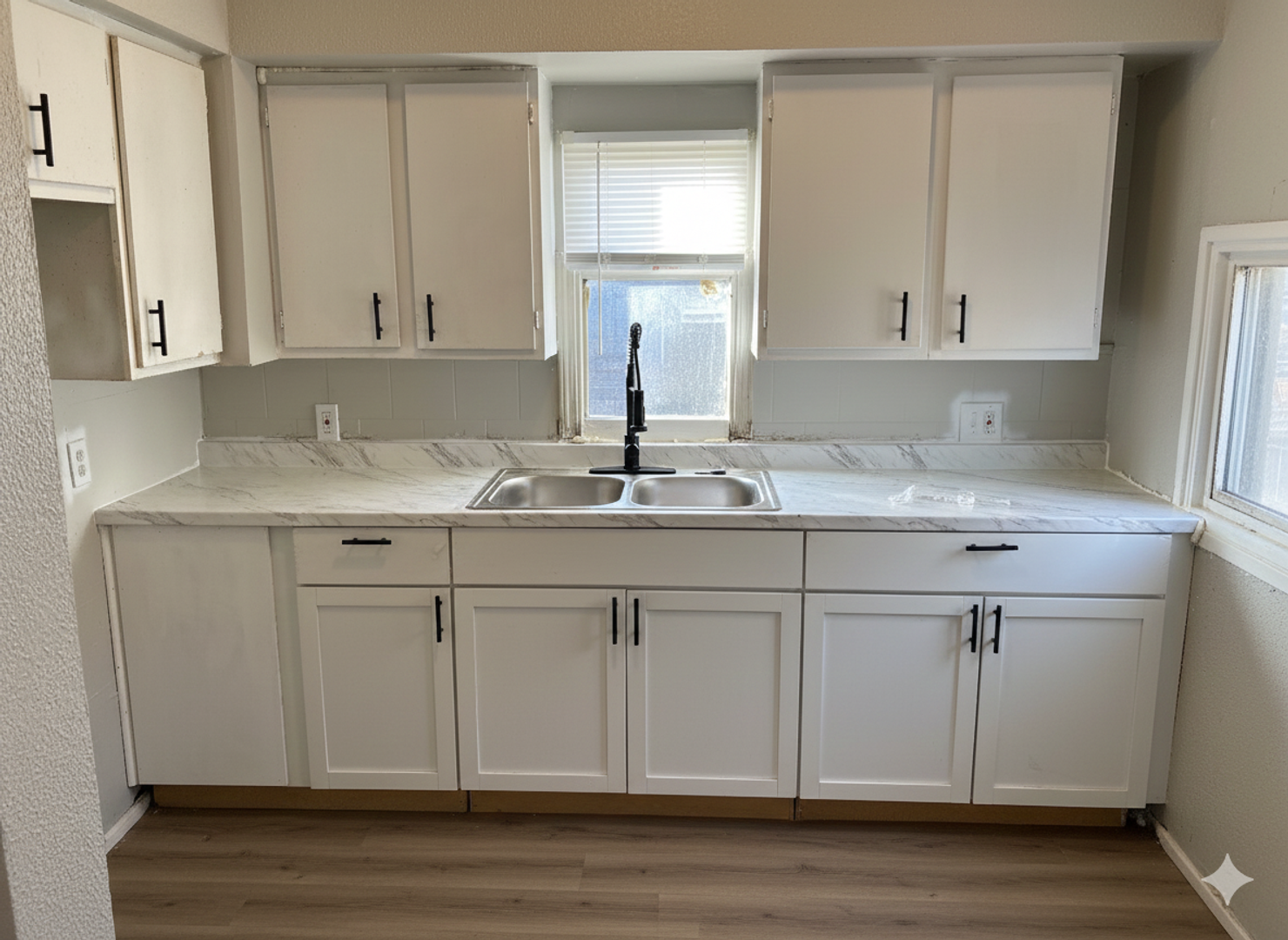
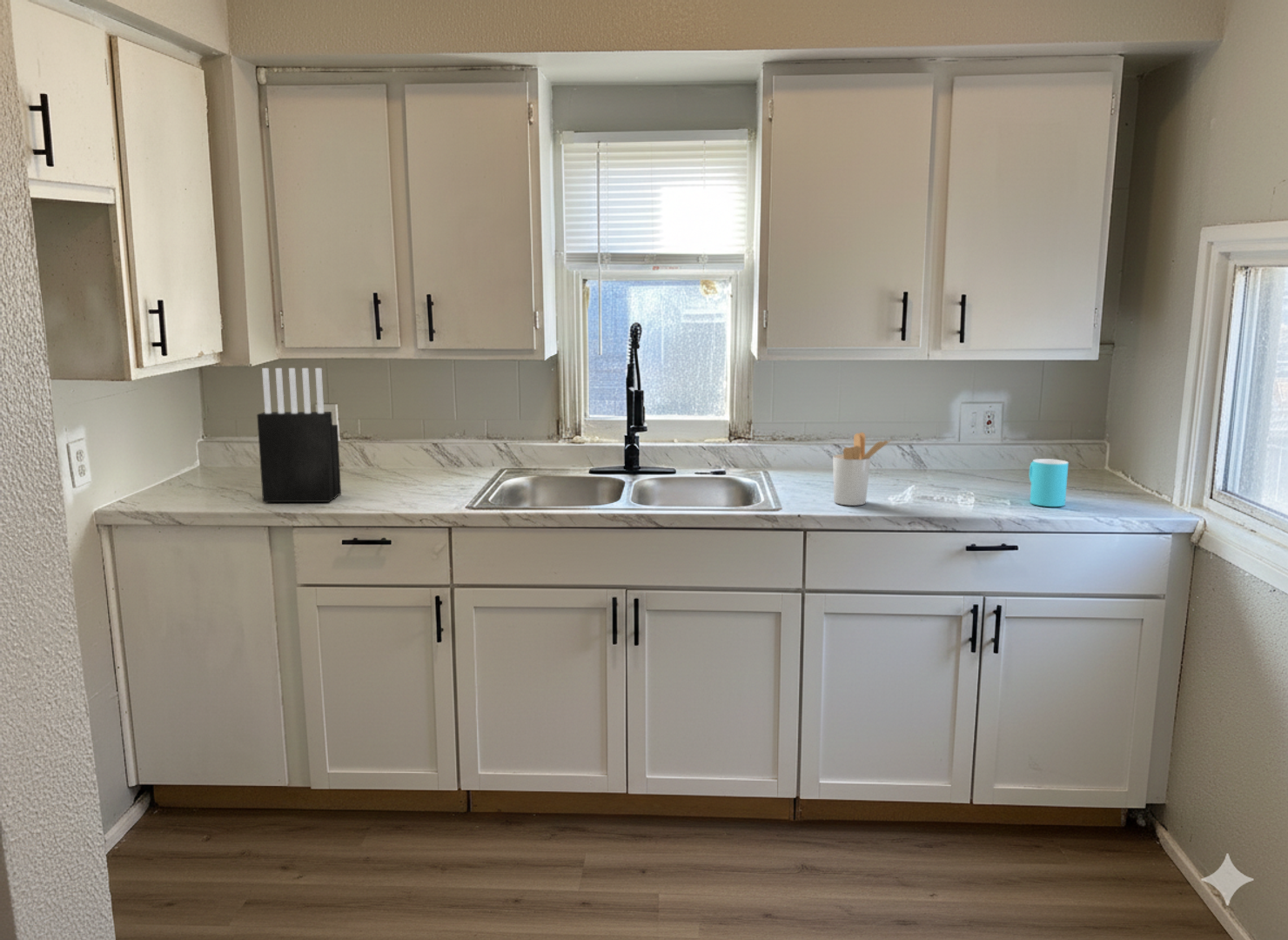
+ utensil holder (861, 469)
+ knife block (300, 433)
+ cup (1048, 480)
